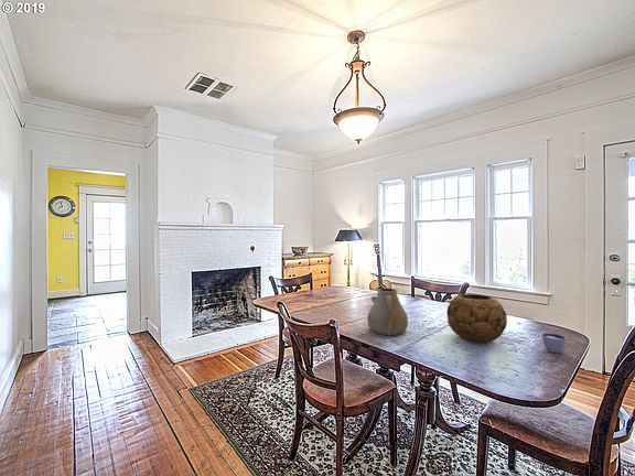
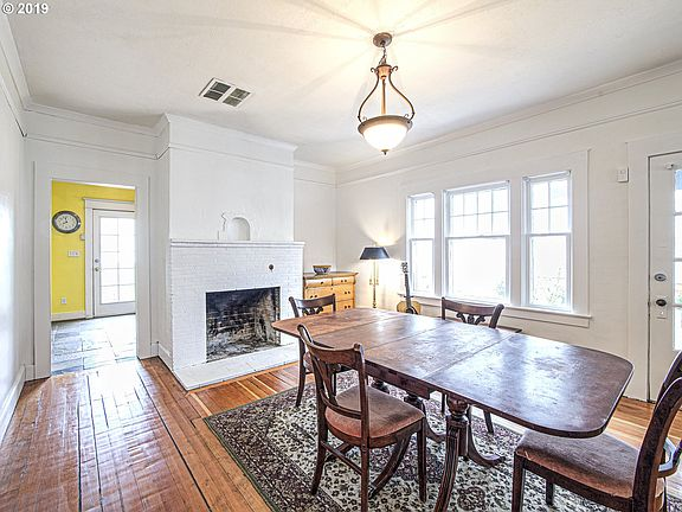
- teapot (388, 310)
- decorative bowl (475, 317)
- cup (552, 342)
